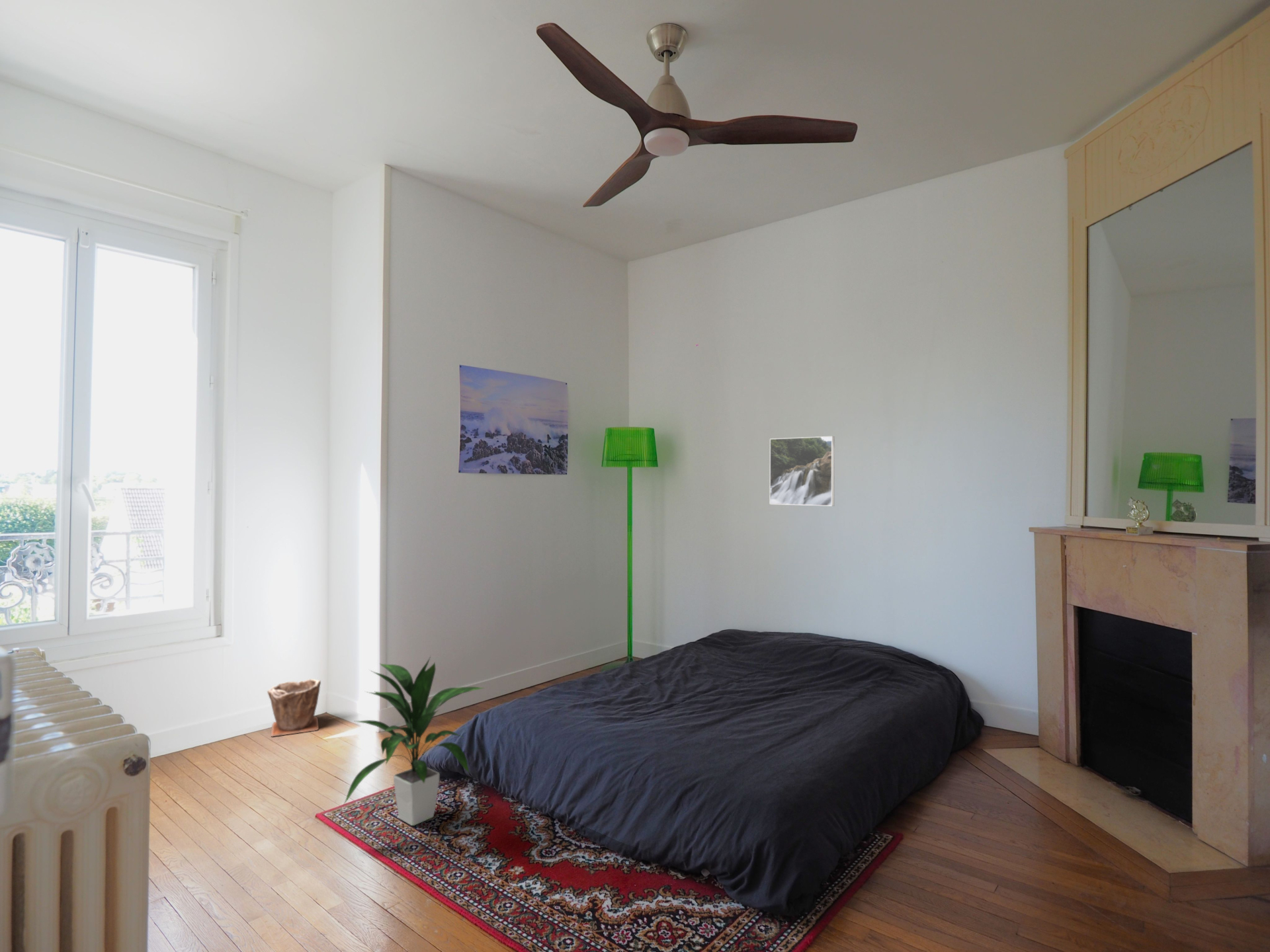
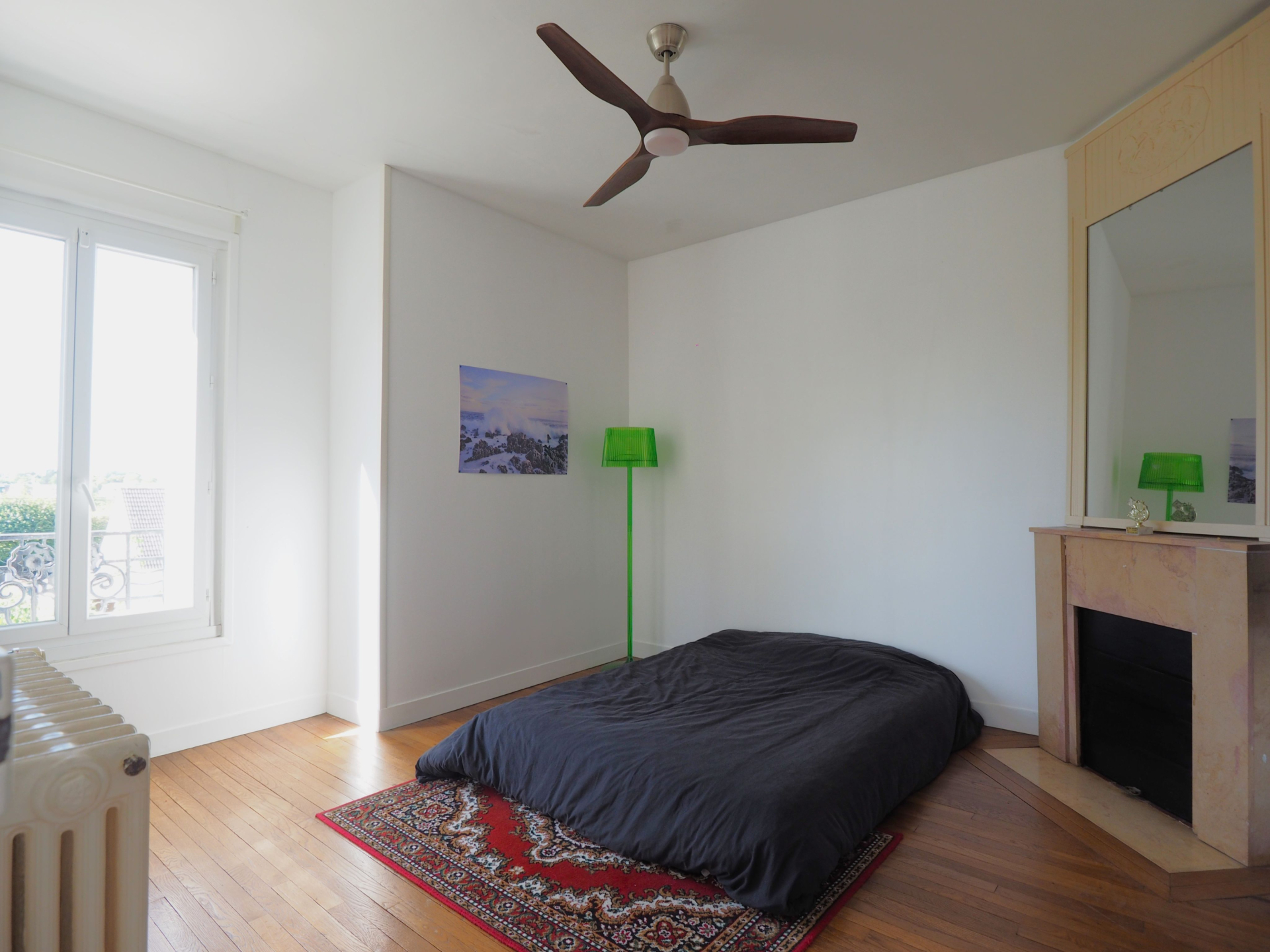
- indoor plant (410, 736)
- plant pot (295, 705)
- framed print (801, 471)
